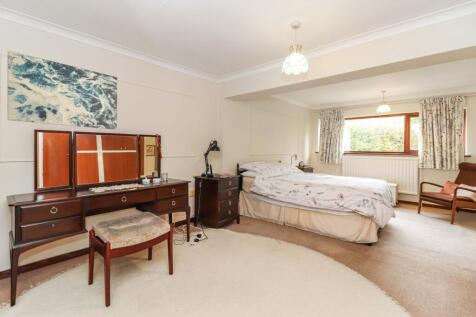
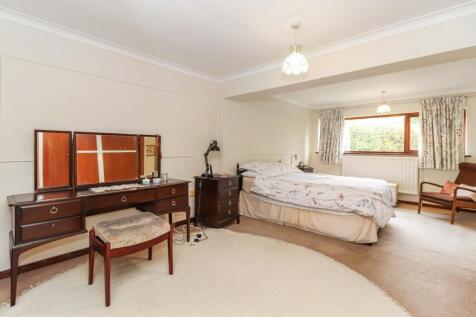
- wall art (69, 95)
